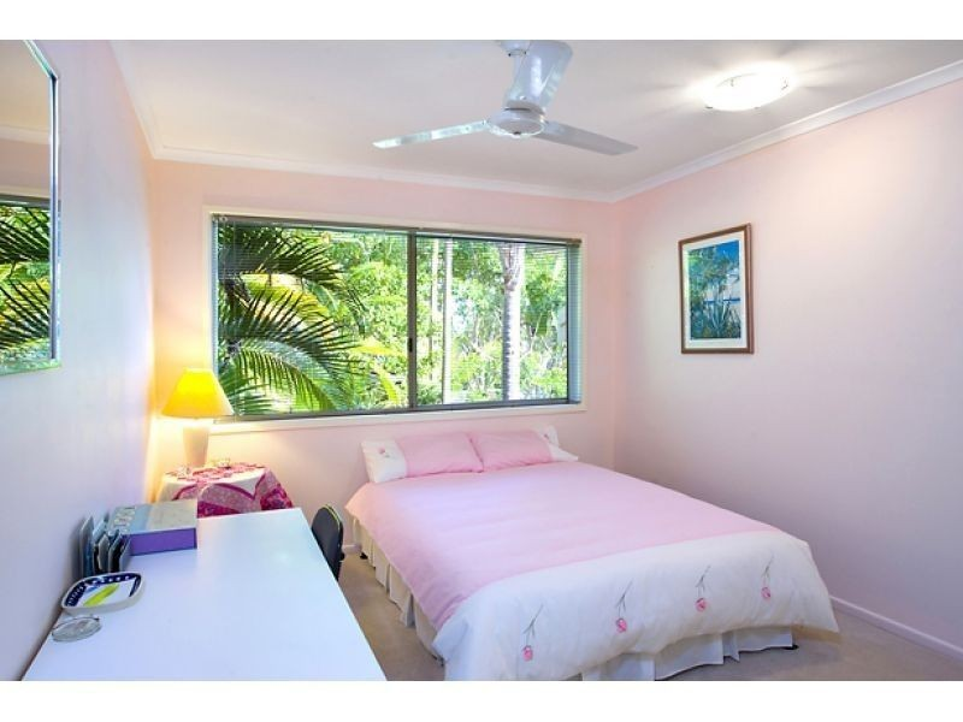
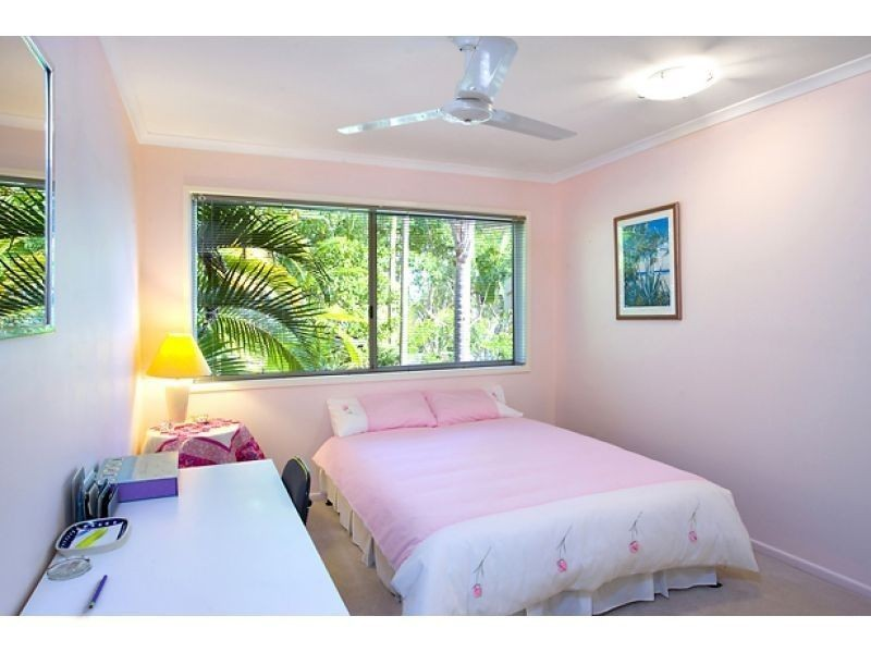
+ pen (98, 591)
